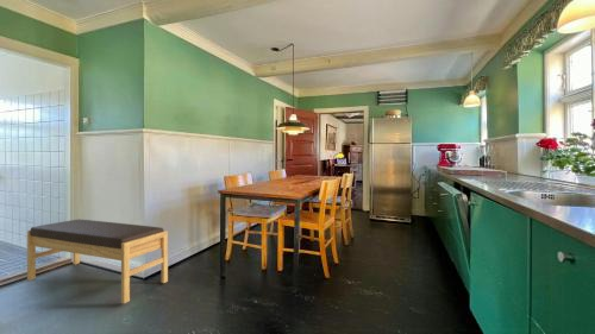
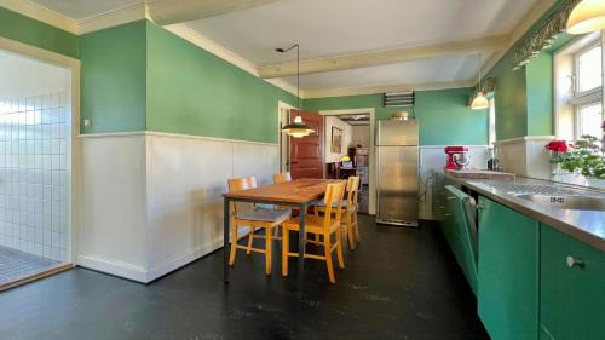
- bench (96, 253)
